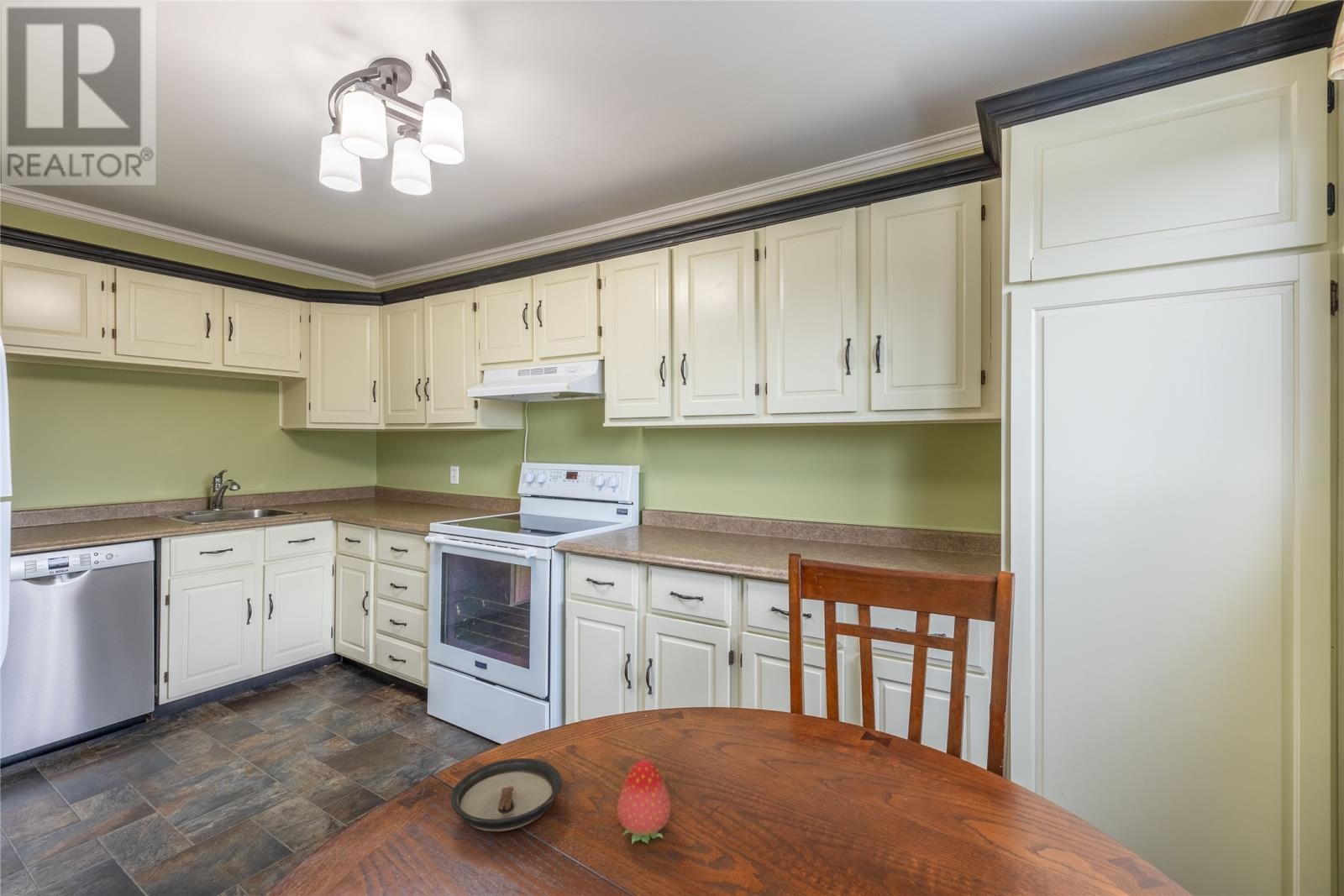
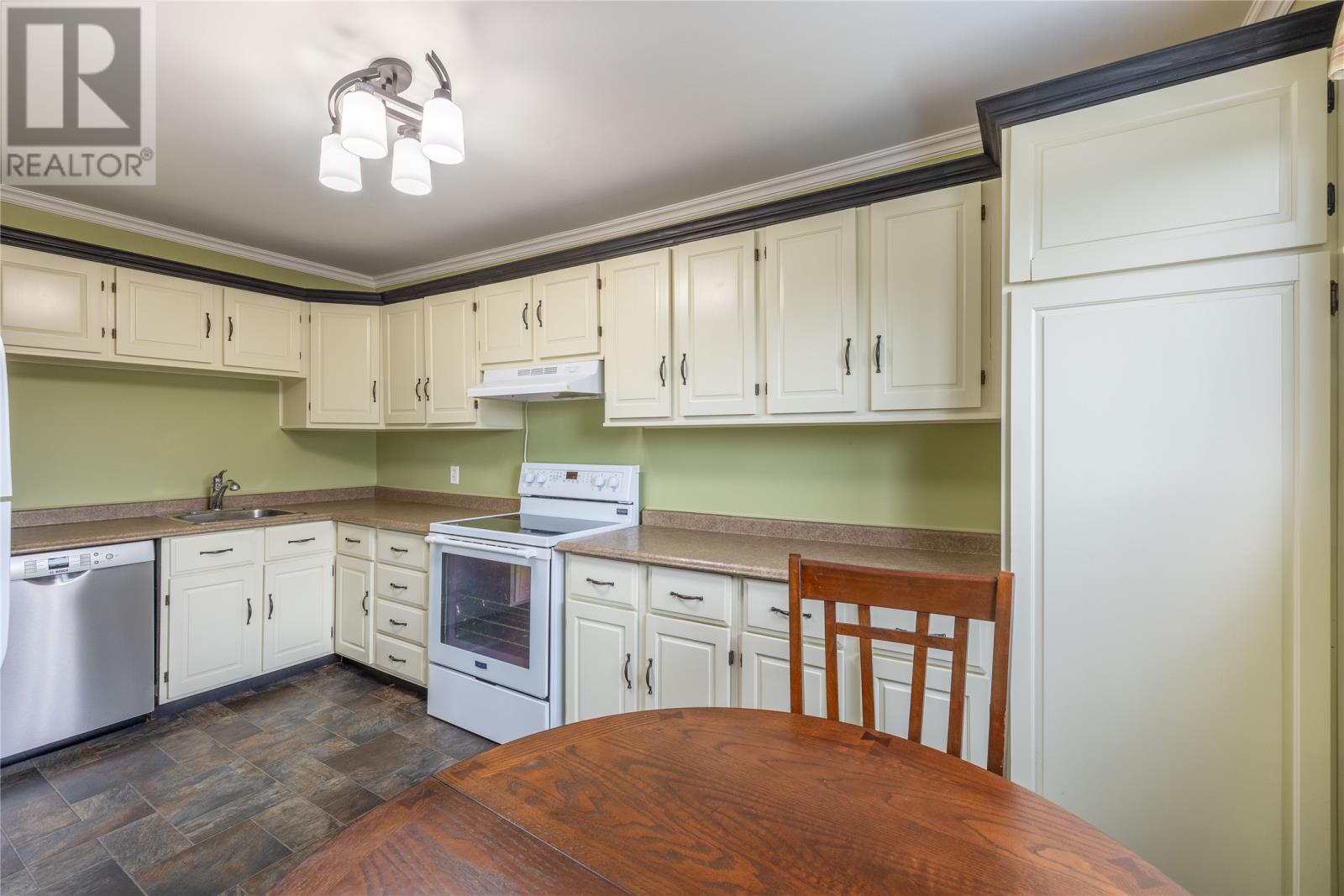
- saucer (507, 799)
- fruit (643, 797)
